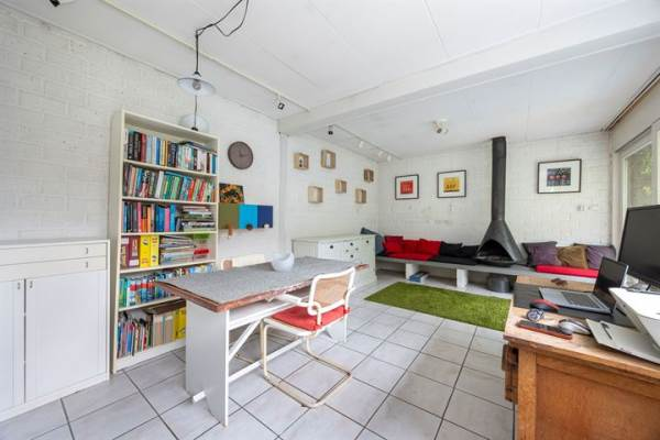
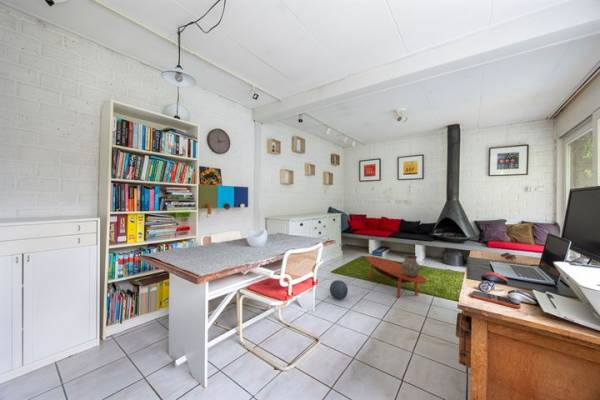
+ ceramic pot (410, 265)
+ coffee table (391, 276)
+ ball (338, 289)
